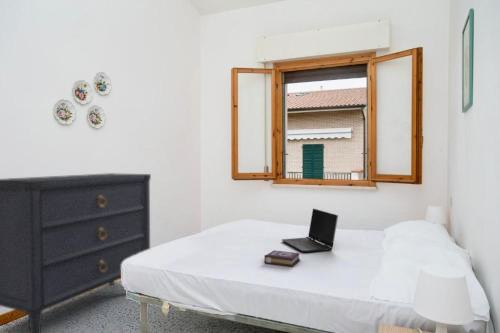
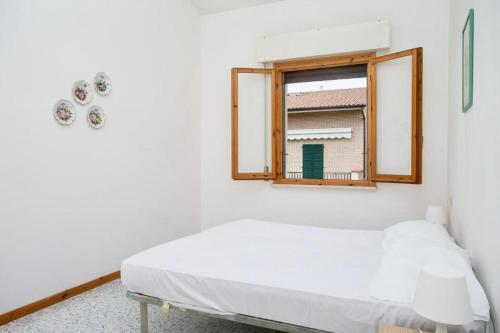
- dresser (80, 243)
- laptop computer (309, 229)
- book (282, 257)
